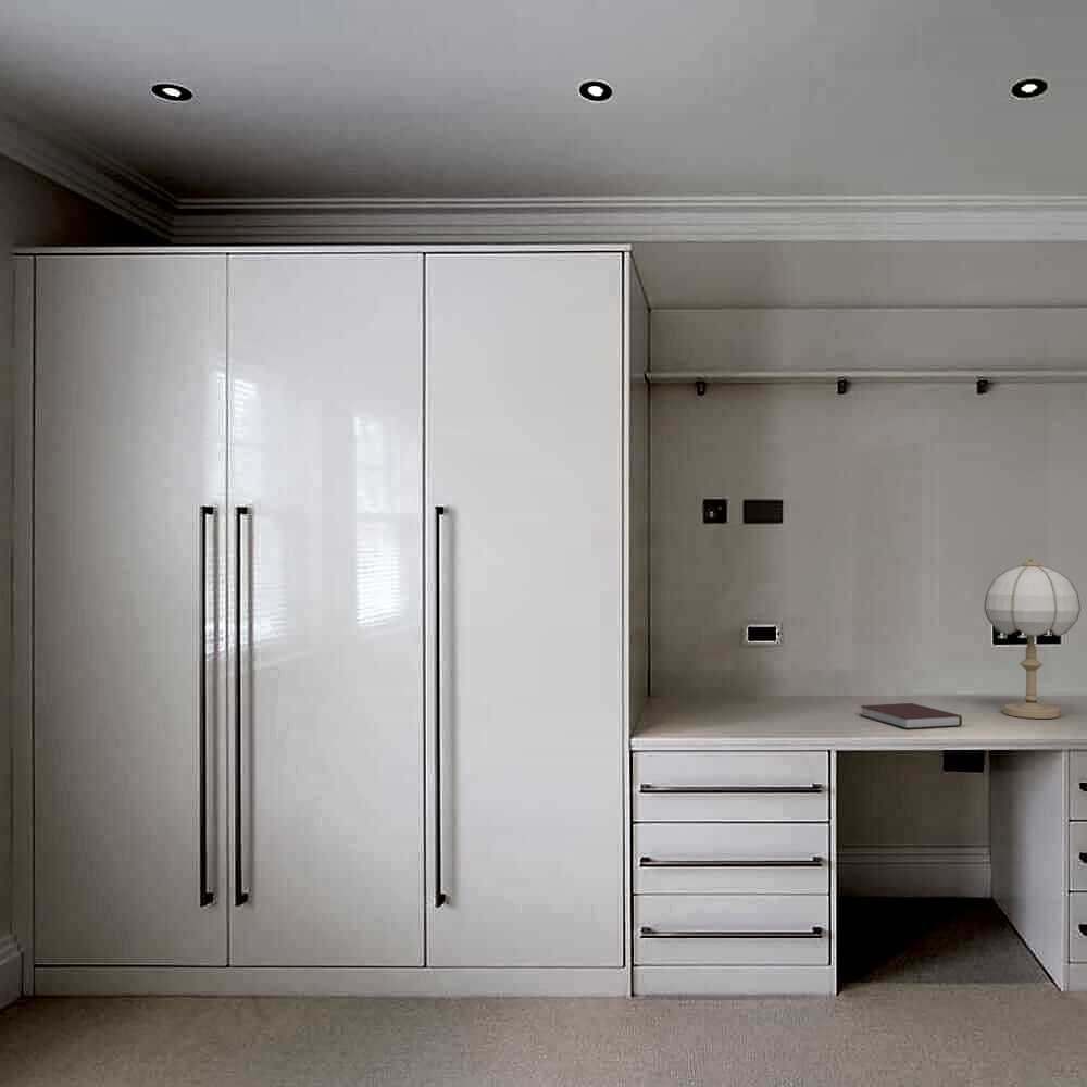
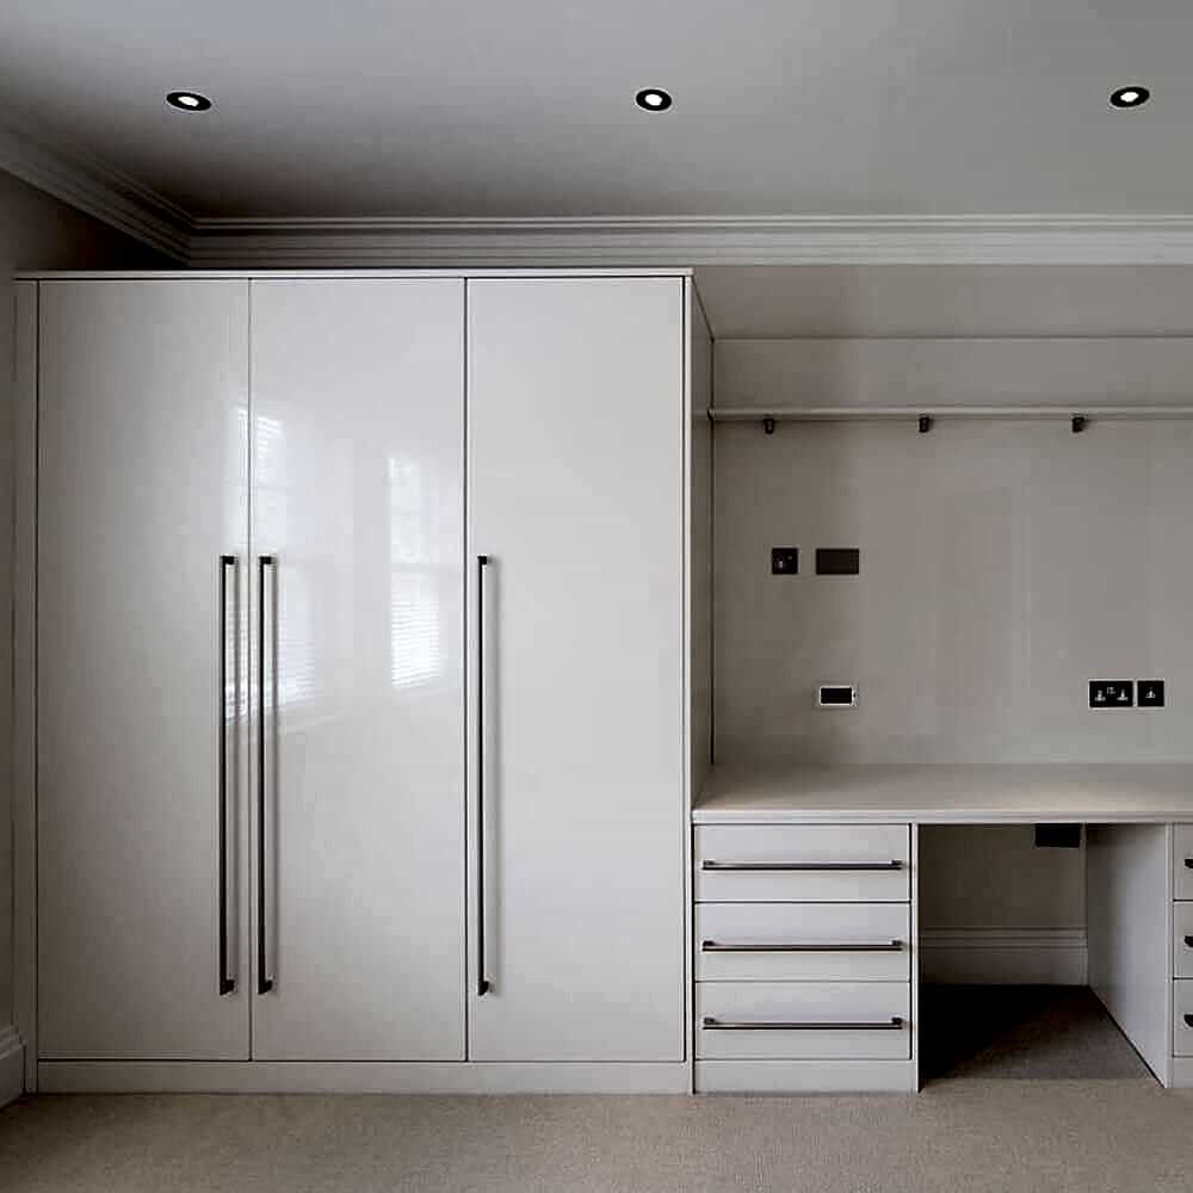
- table lamp (1030, 635)
- notebook (909, 715)
